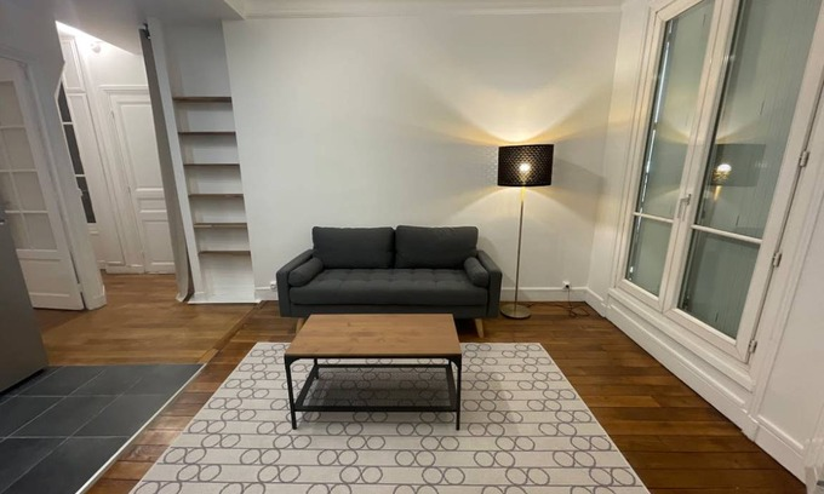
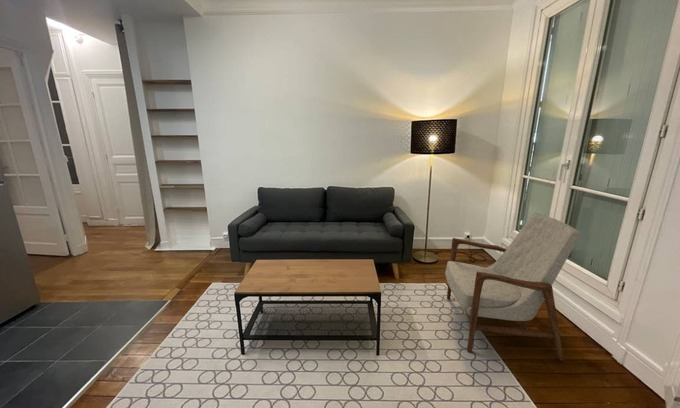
+ armchair (501, 274)
